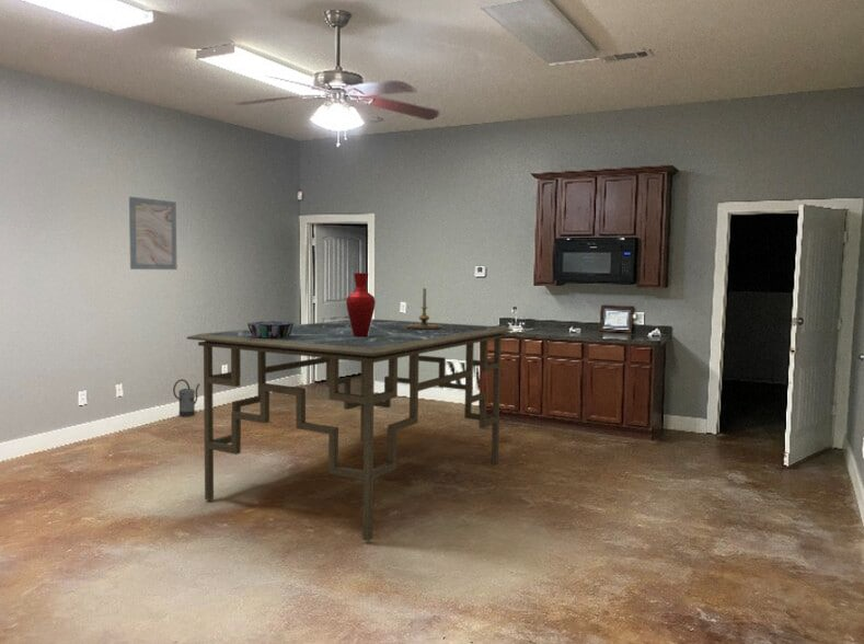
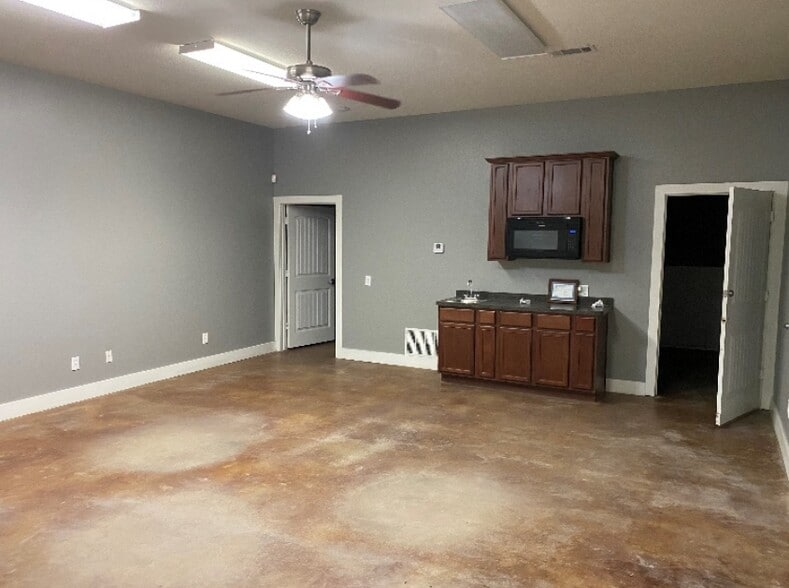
- watering can (186, 396)
- decorative bowl (270, 330)
- vase (360, 304)
- wall art (153, 234)
- dining table (366, 405)
- candle holder (424, 308)
